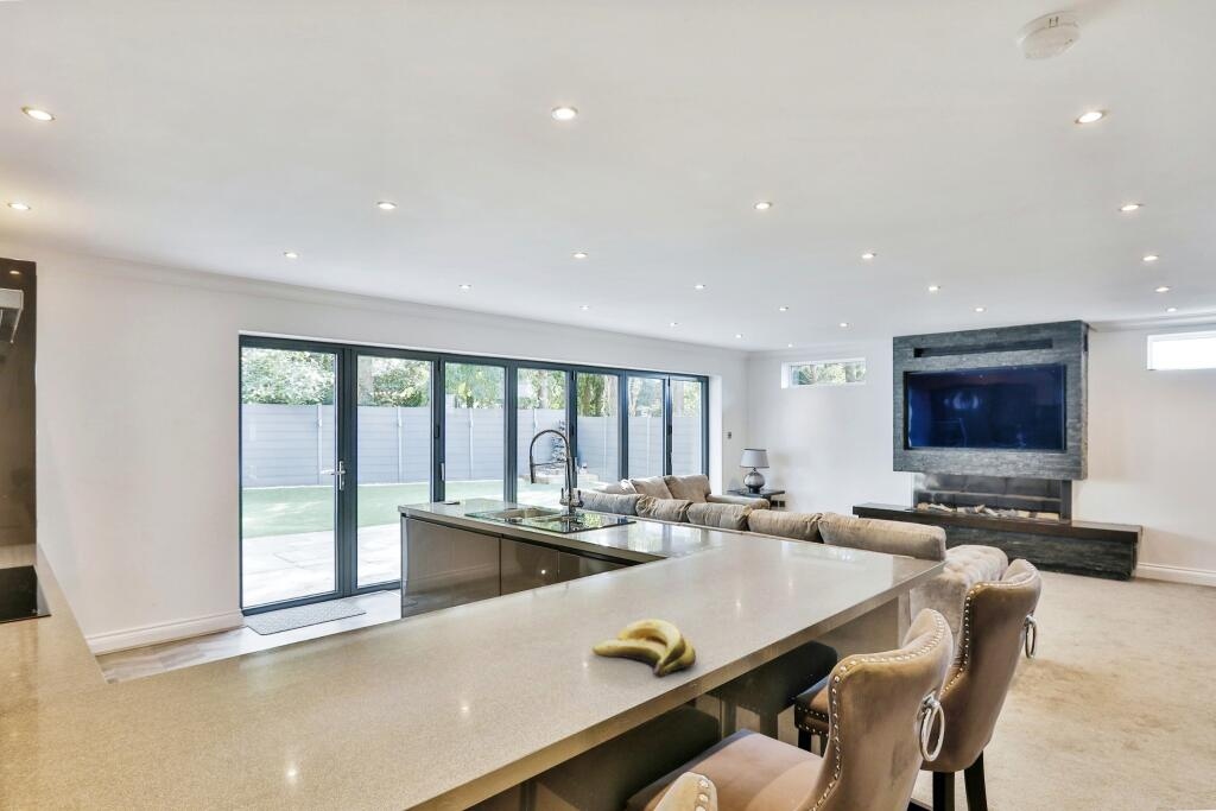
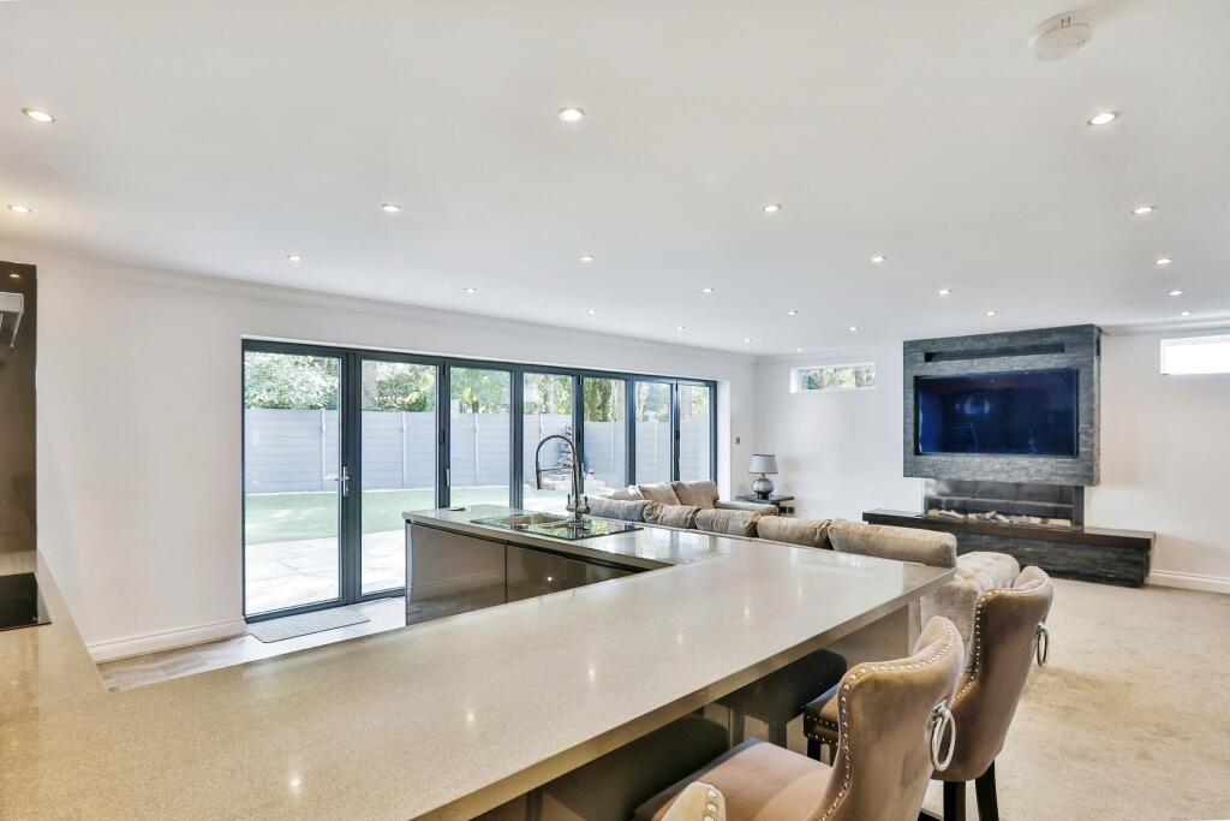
- banana (645, 644)
